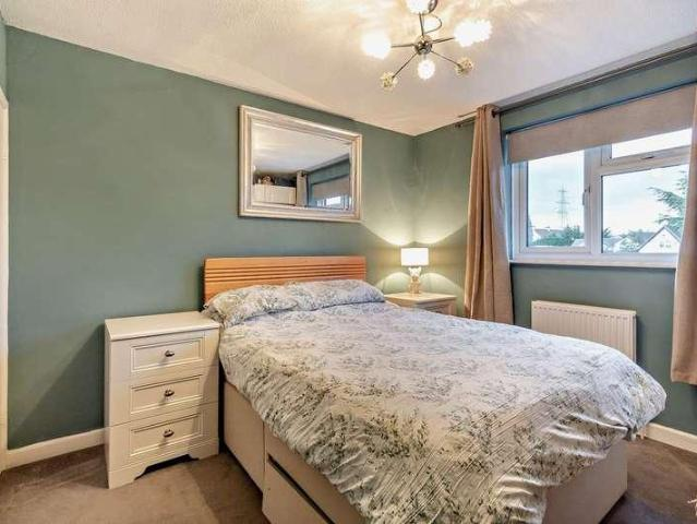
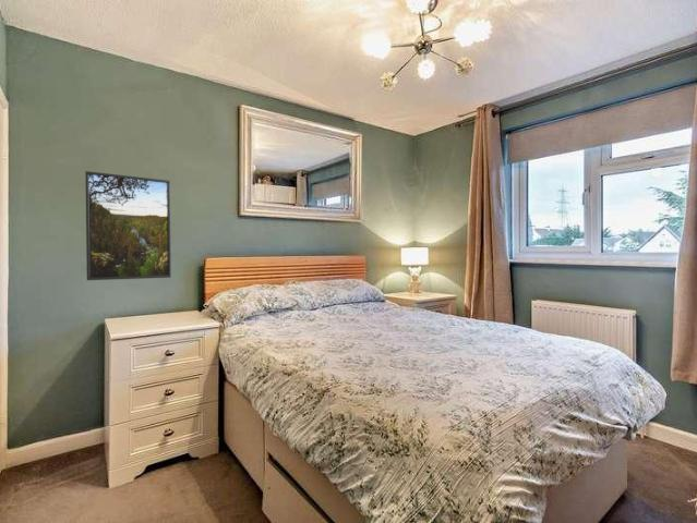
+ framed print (130, 228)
